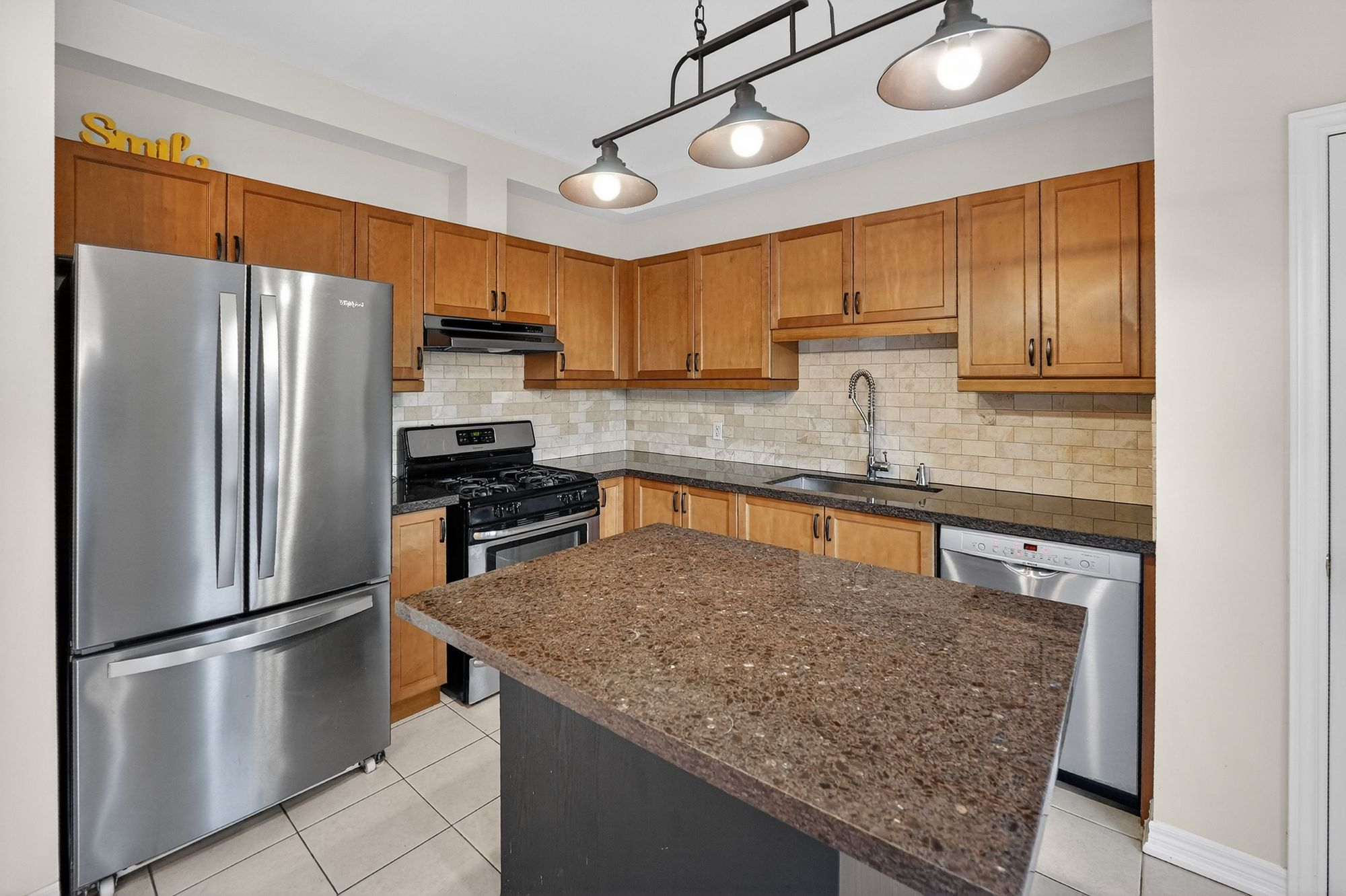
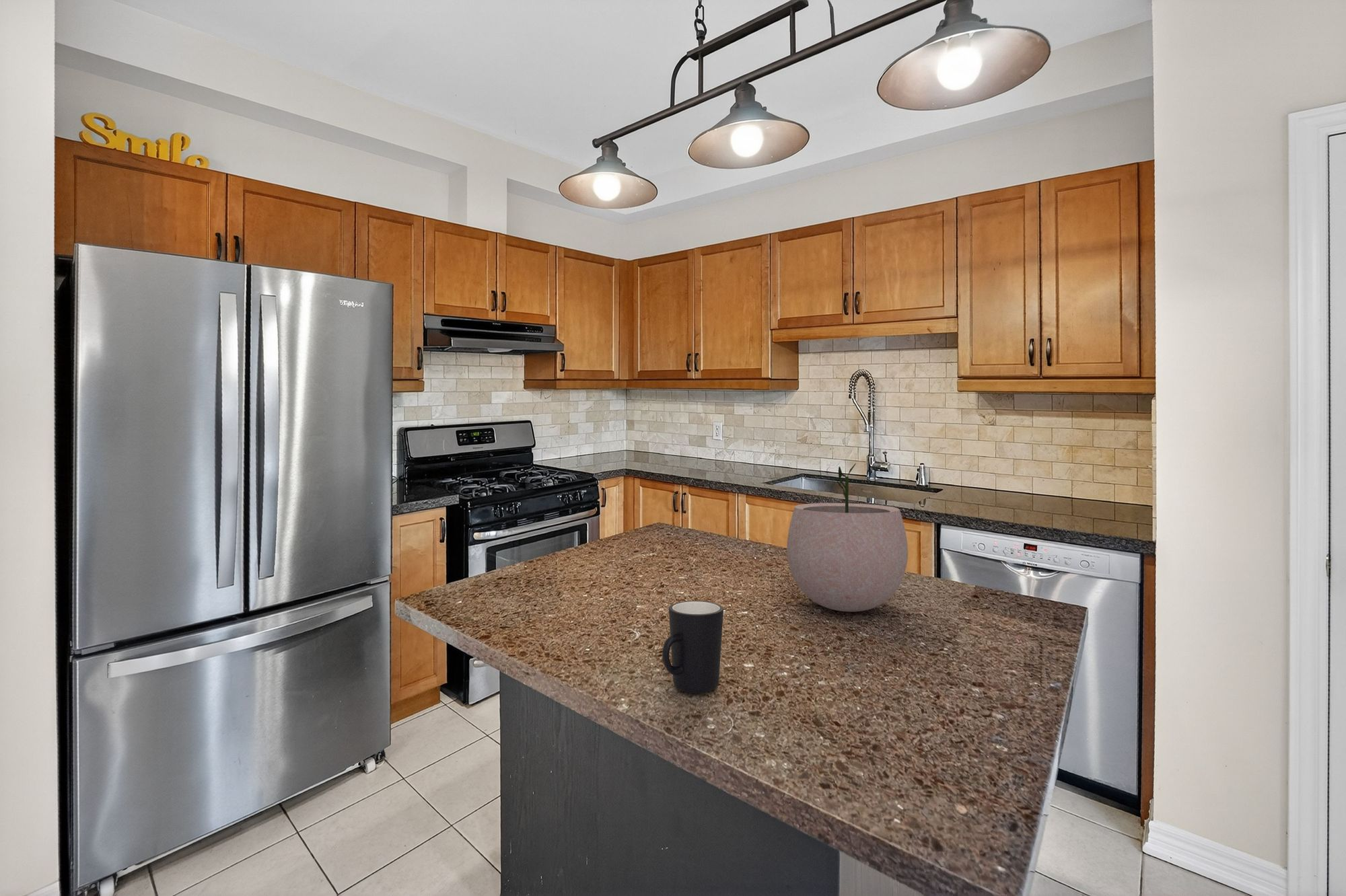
+ plant pot (845, 535)
+ mug (690, 649)
